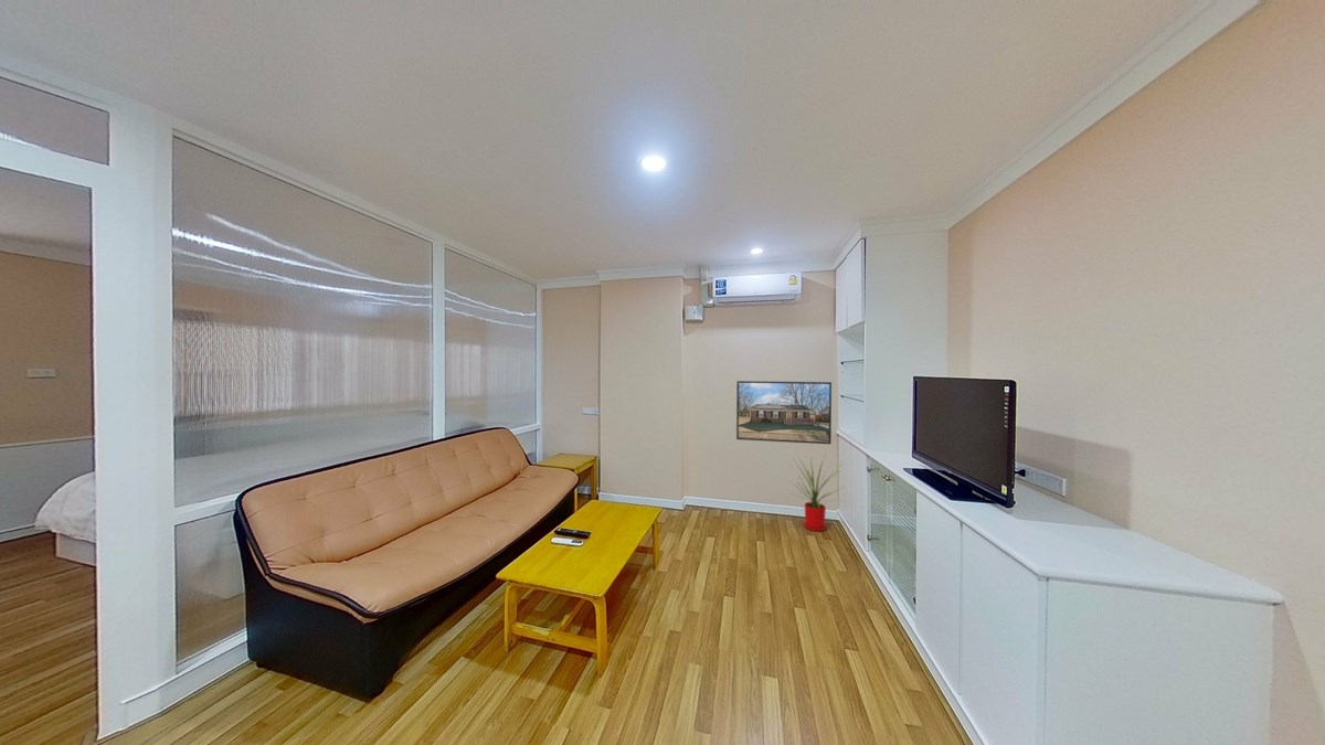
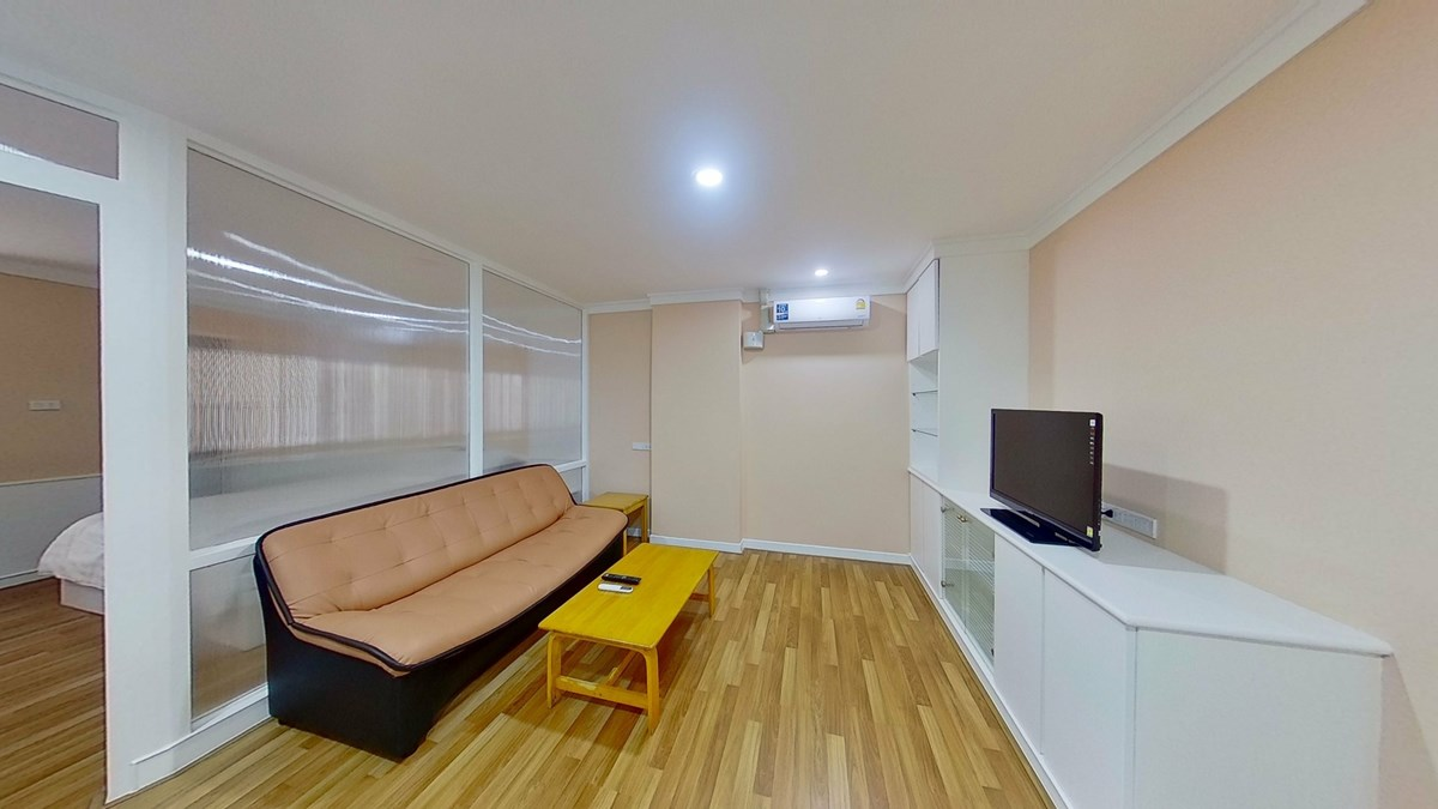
- house plant (815, 491)
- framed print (782, 411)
